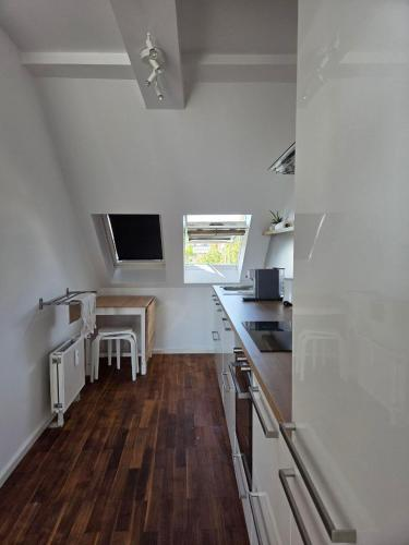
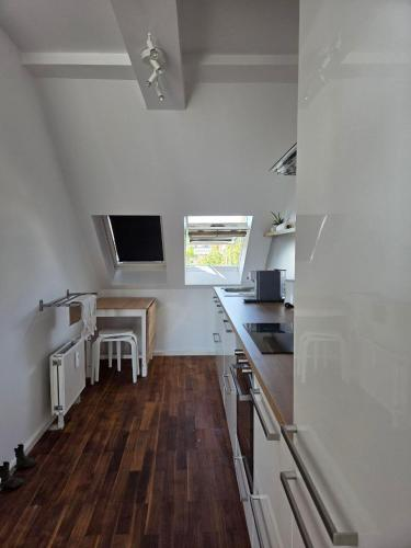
+ boots (19, 465)
